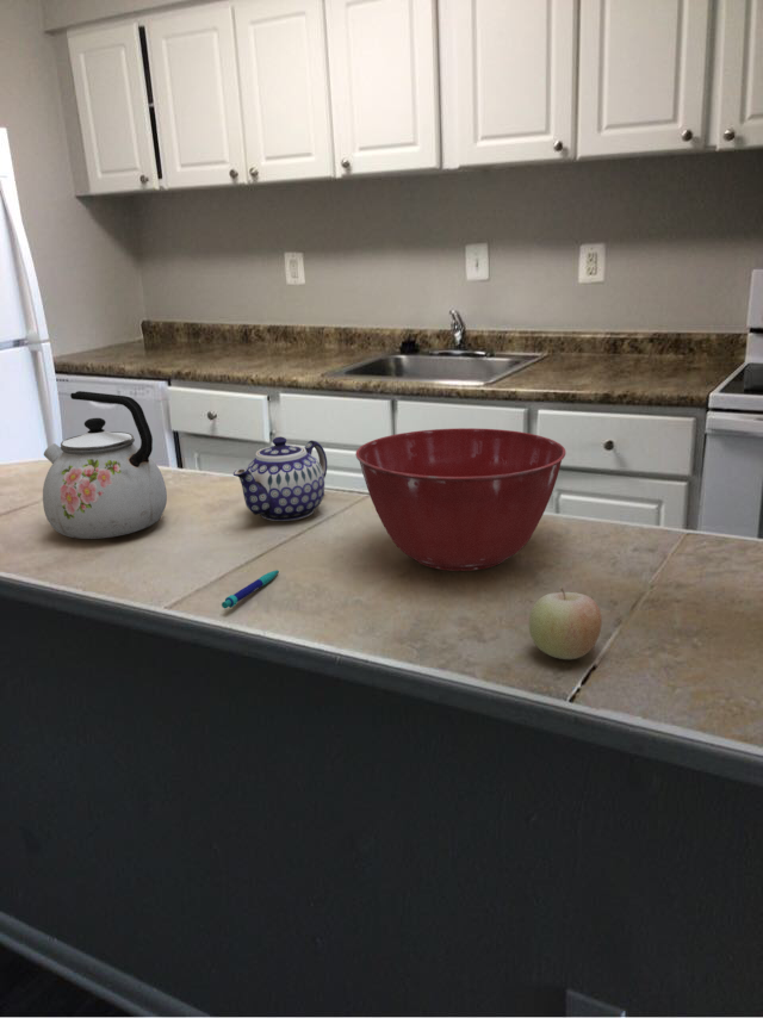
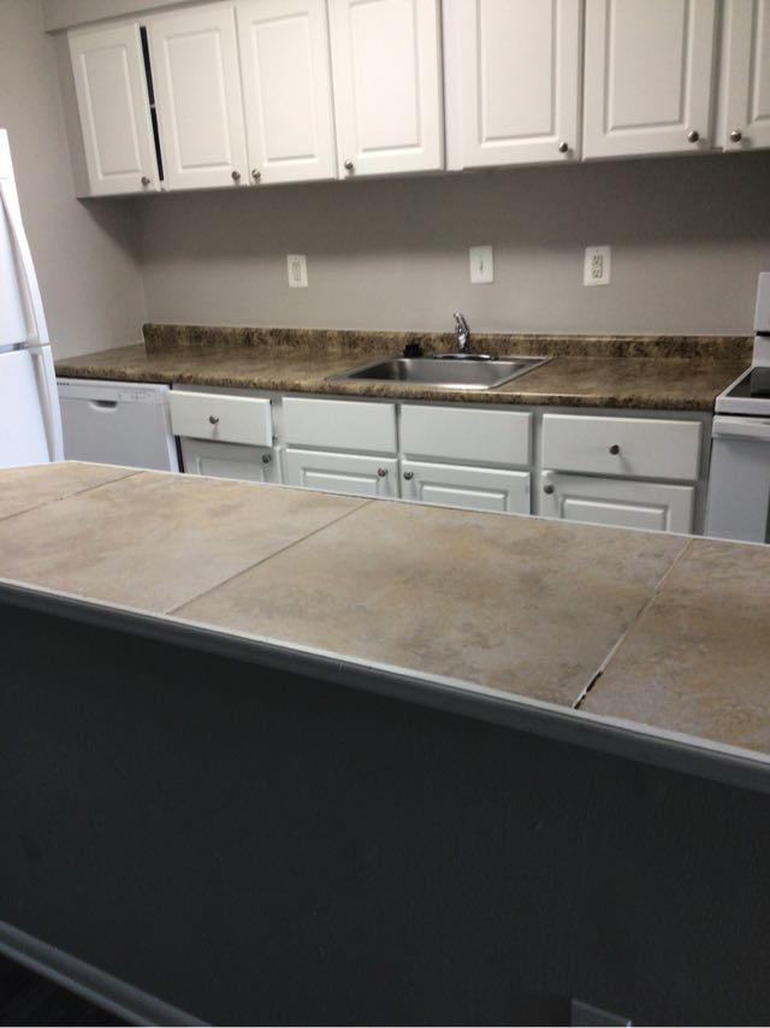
- kettle (99, 461)
- teapot (283, 474)
- fruit (566, 620)
- mixing bowl (460, 502)
- pen (253, 585)
